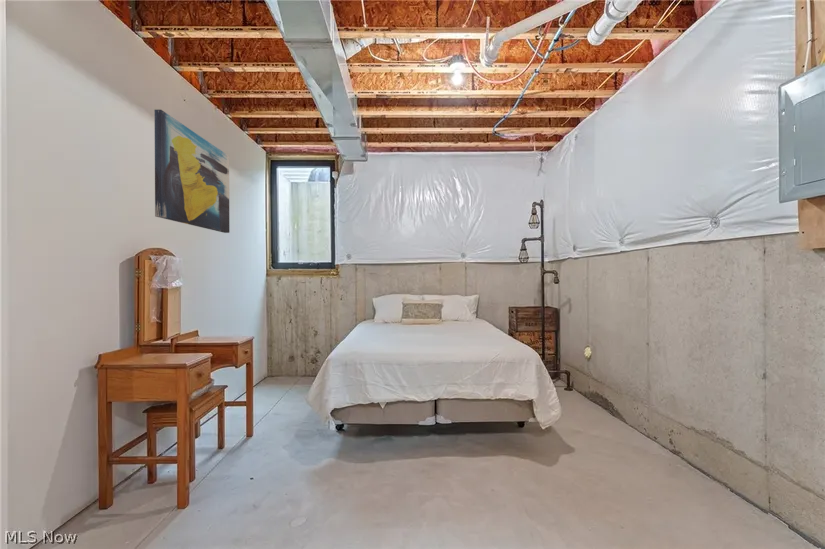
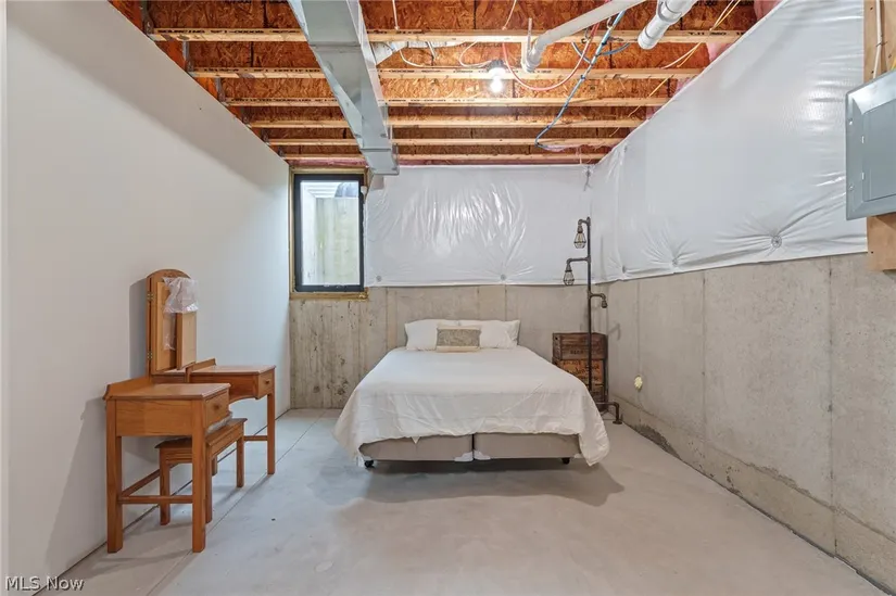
- wall art (198, 181)
